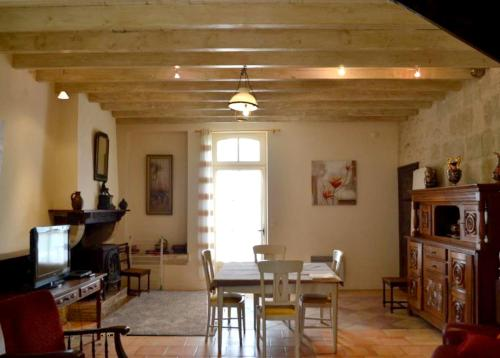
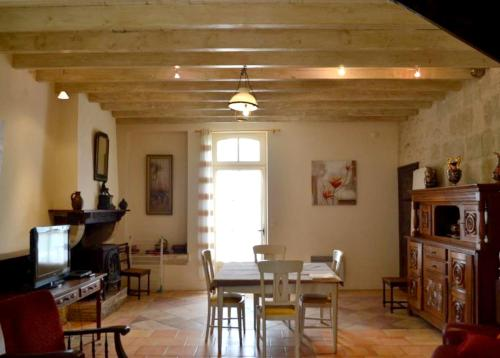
- rug (172, 308)
